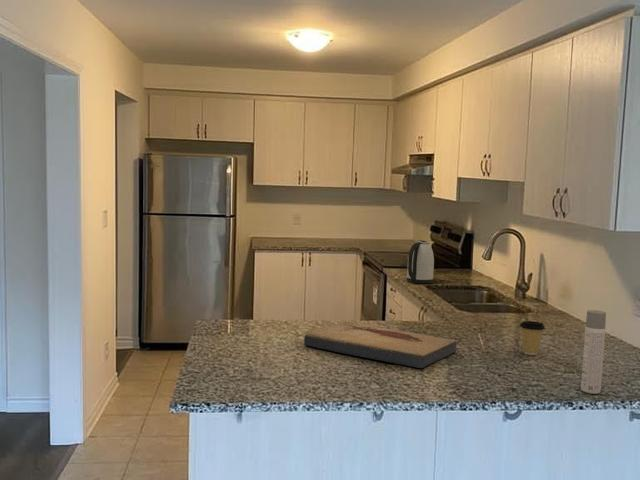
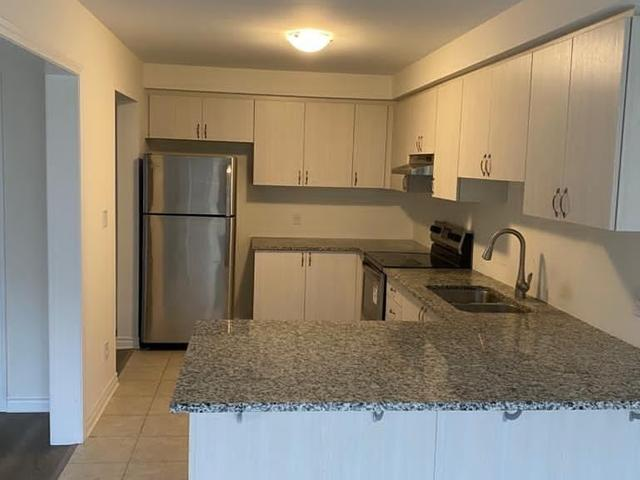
- spray bottle (593, 351)
- coffee cup (531, 337)
- kettle (418, 261)
- fish fossil (379, 342)
